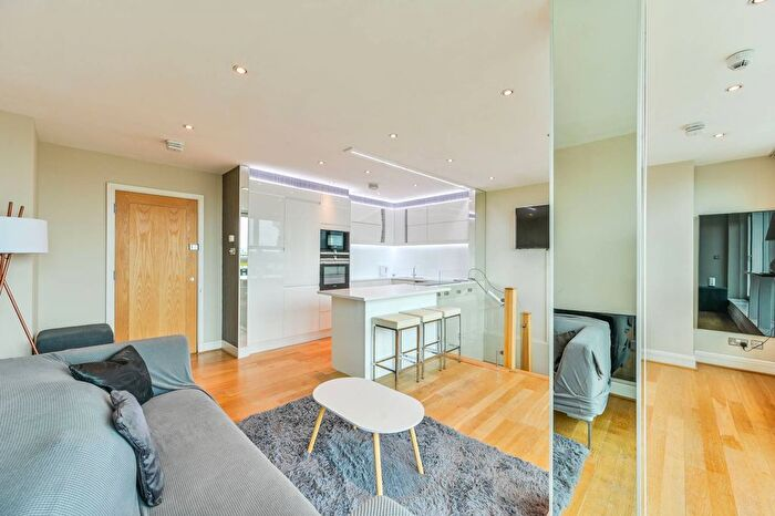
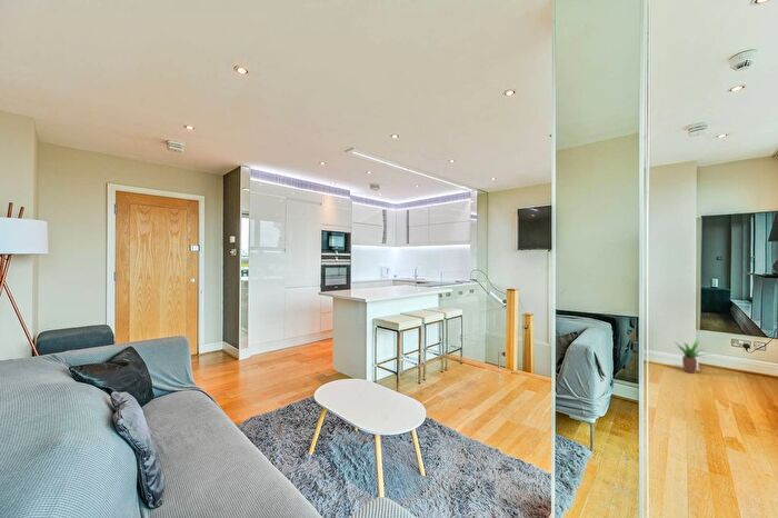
+ potted plant (691, 355)
